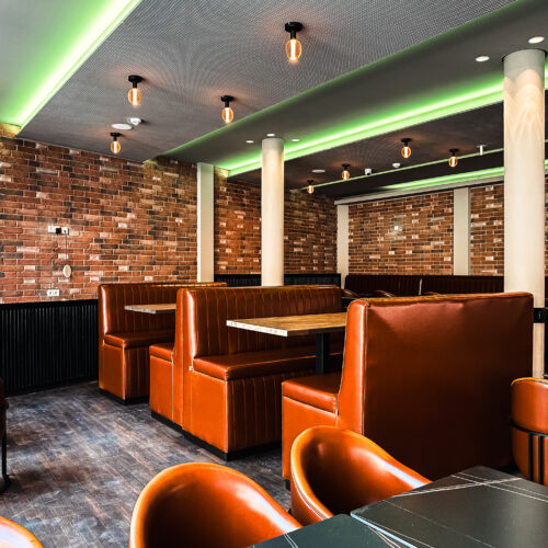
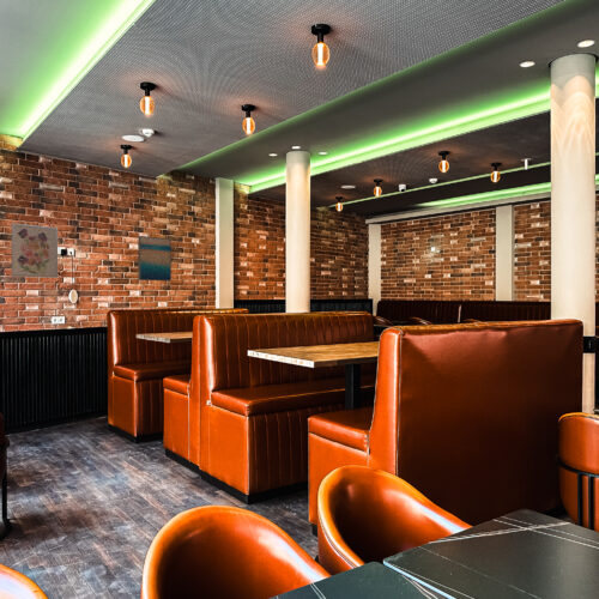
+ wall art (155, 259)
+ wall art (35, 250)
